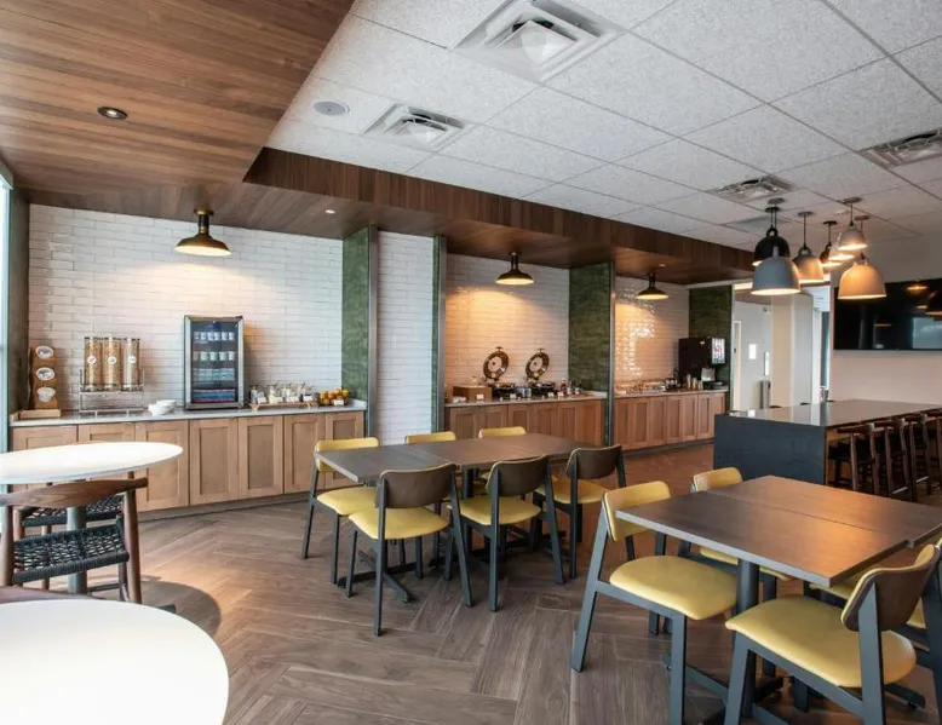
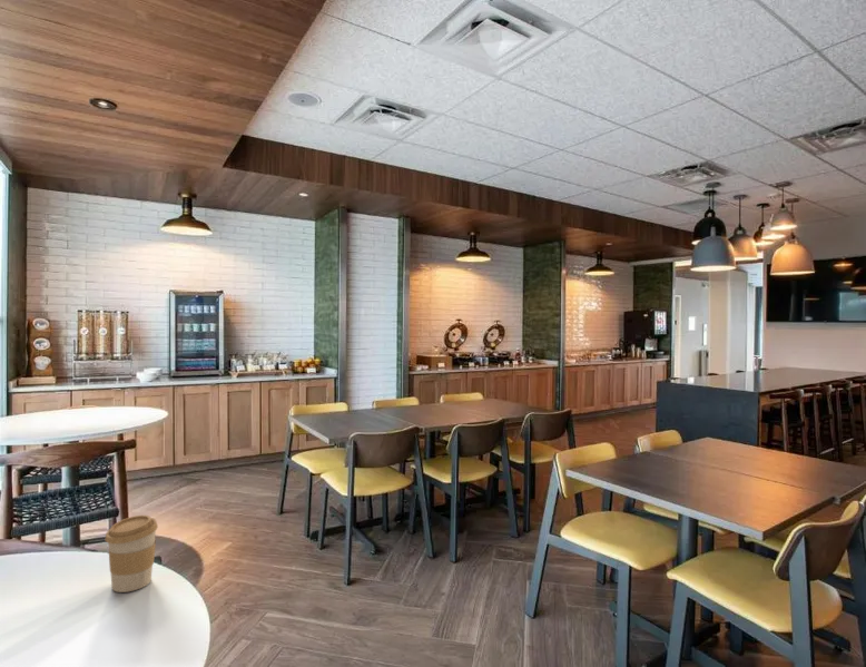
+ coffee cup (131, 551)
